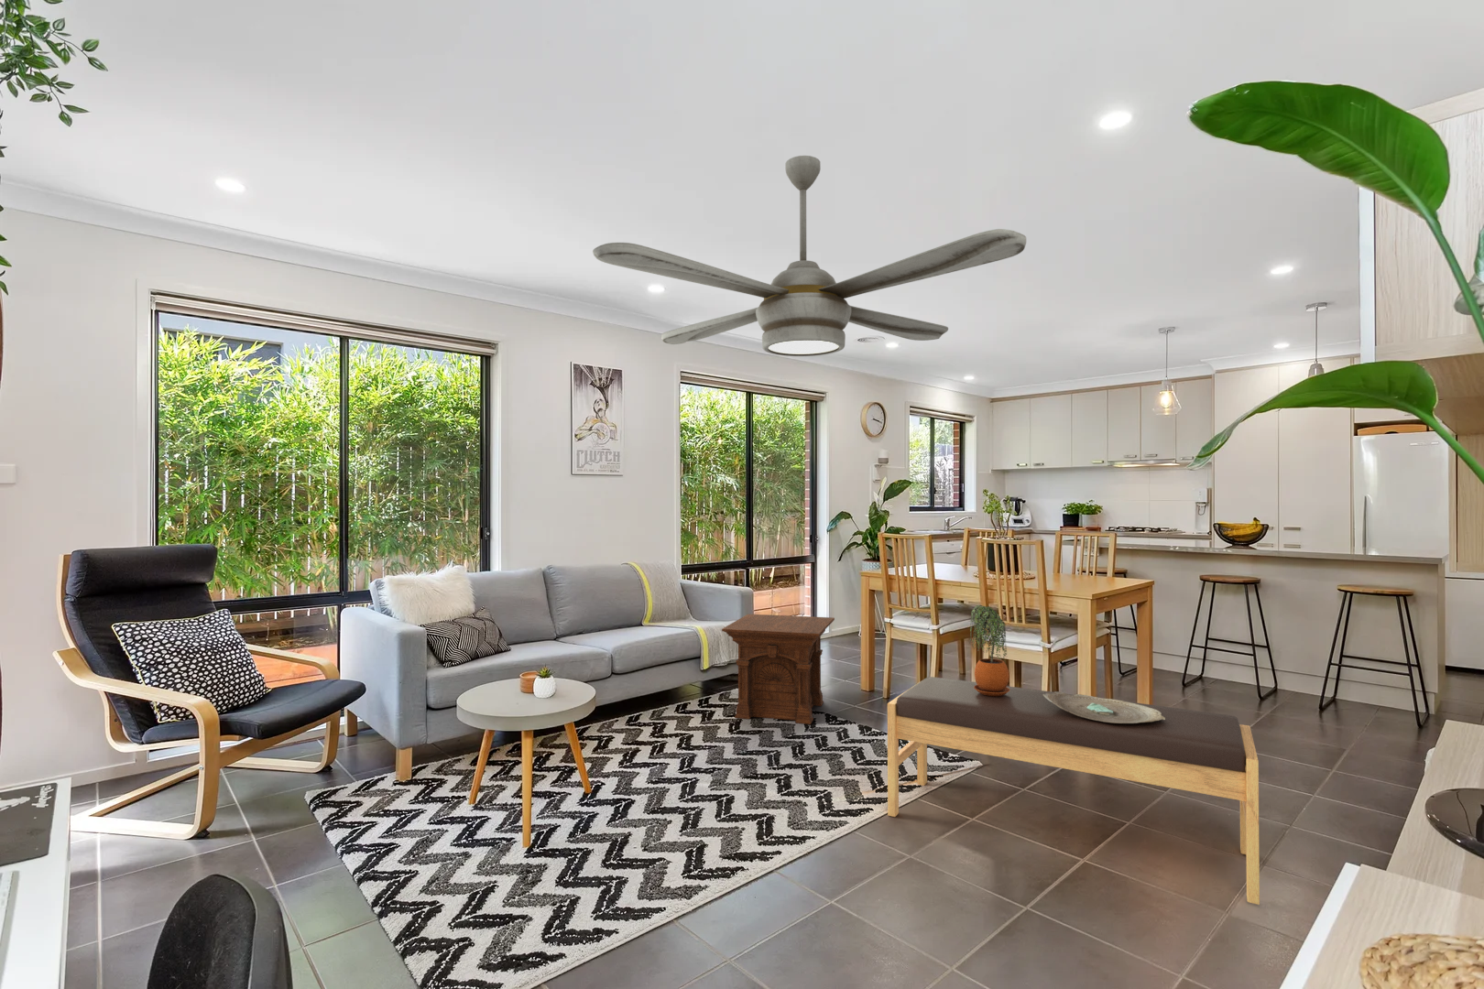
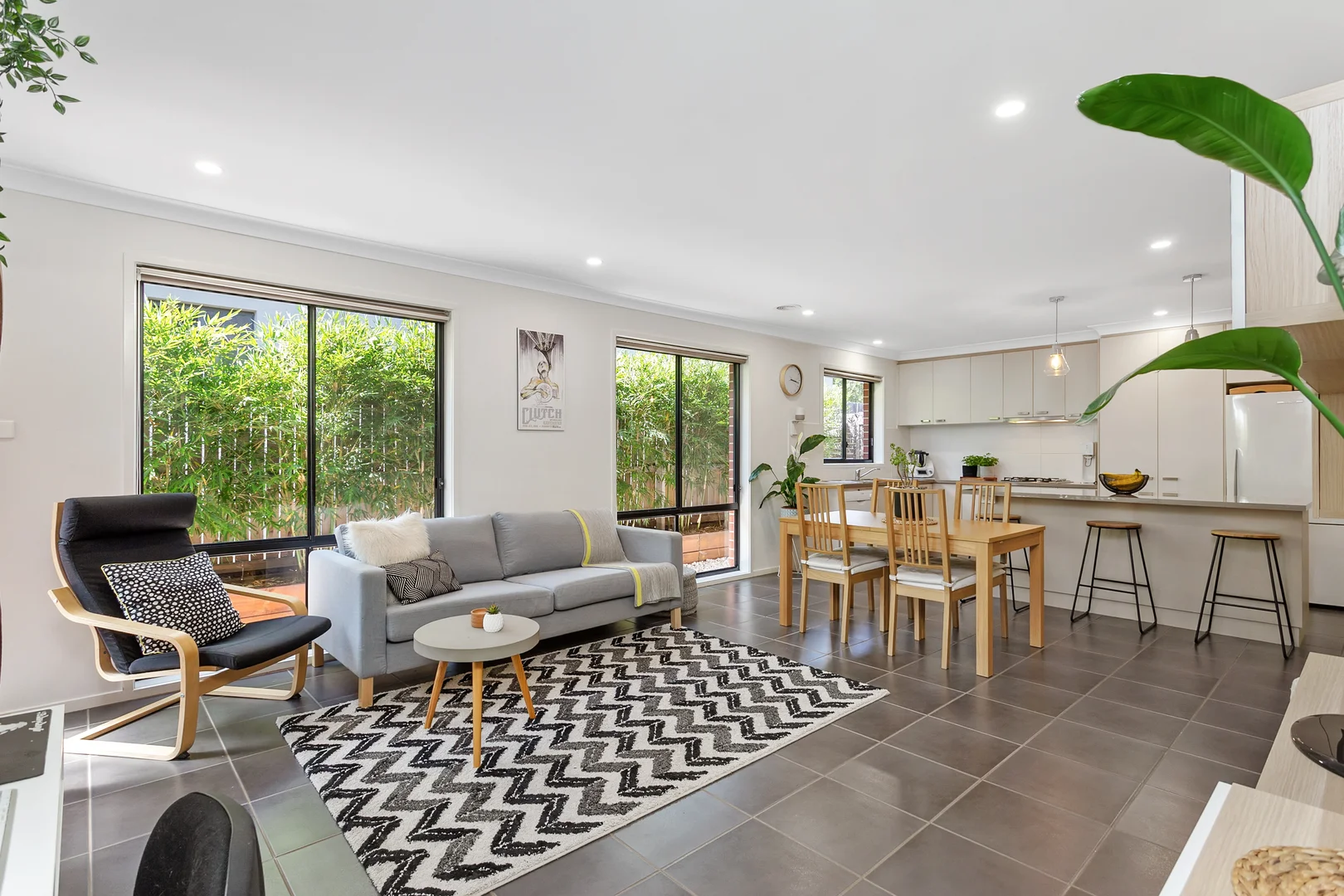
- side table (781, 666)
- ceiling fan (803, 255)
- bench (1060, 767)
- potted plant (987, 648)
- decorative bowl (1102, 704)
